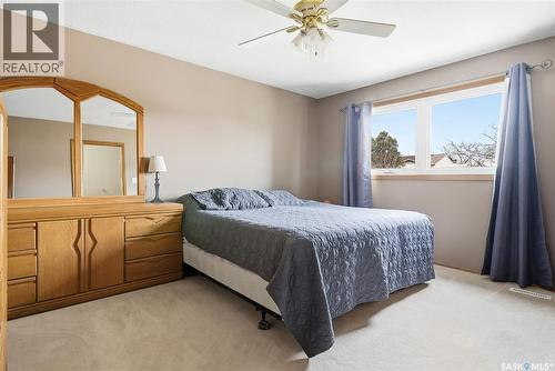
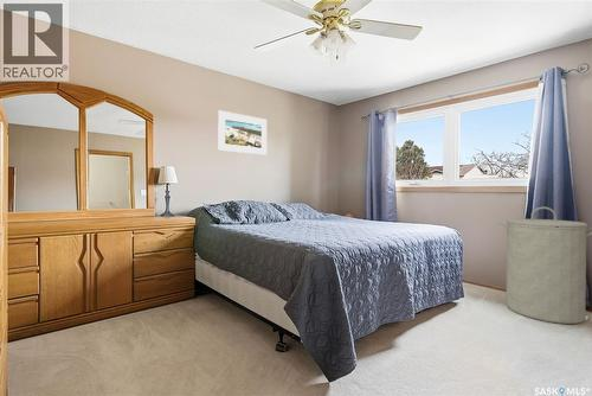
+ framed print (243, 133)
+ laundry hamper (543, 258)
